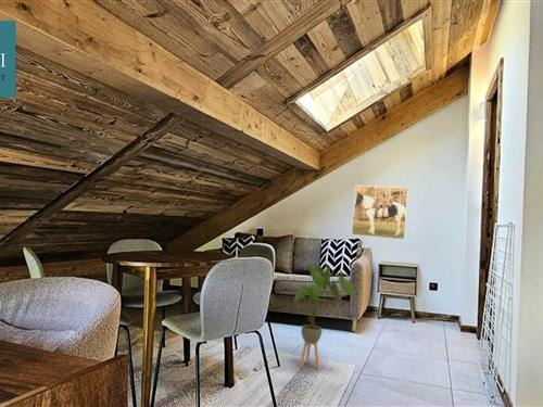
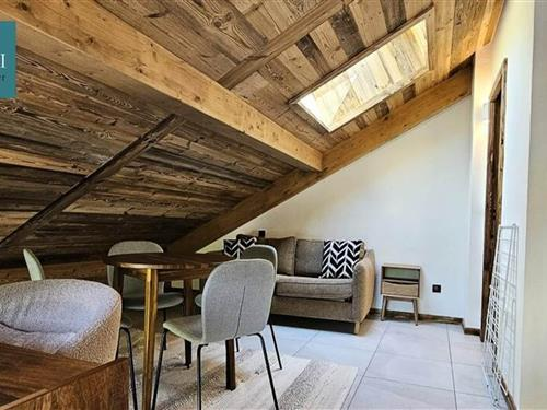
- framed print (379, 212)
- house plant (315, 314)
